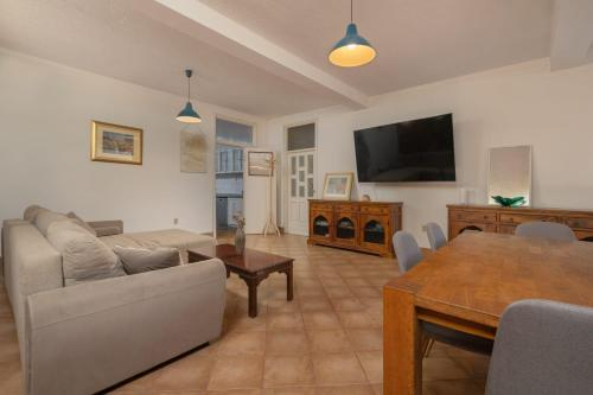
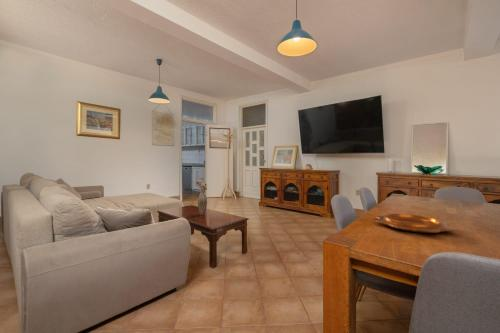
+ decorative bowl (411, 222)
